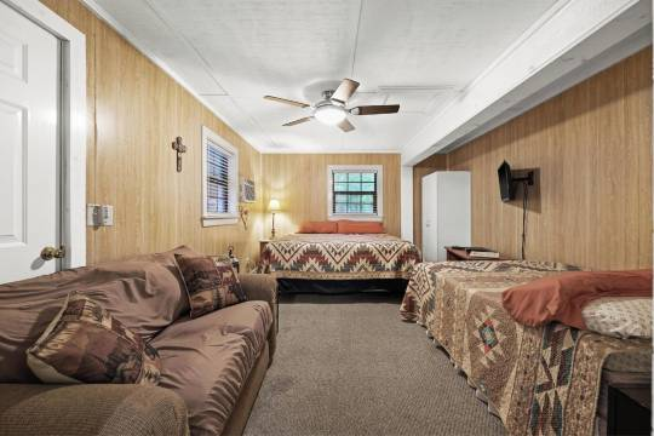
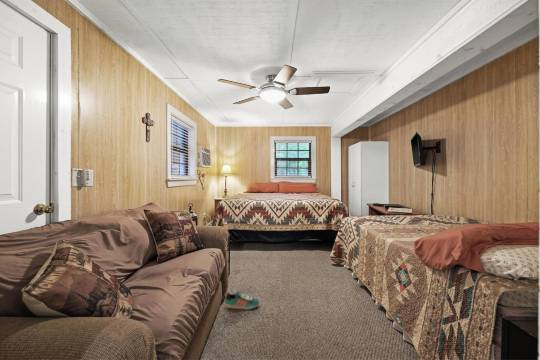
+ sneaker (242, 299)
